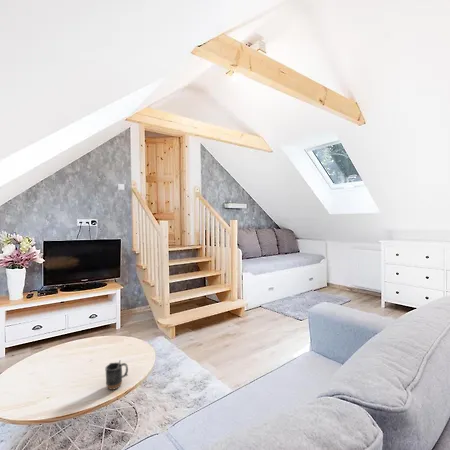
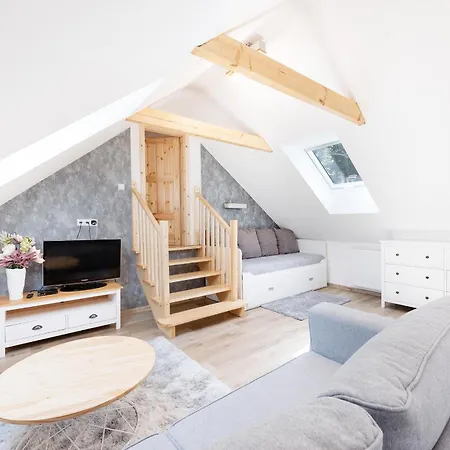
- mug (117, 374)
